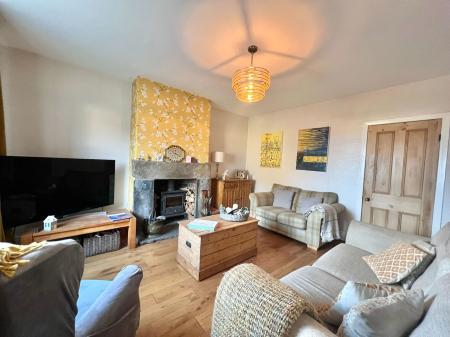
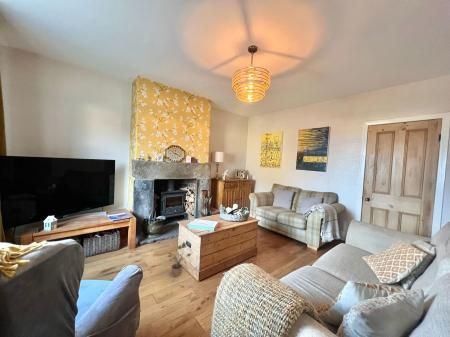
+ potted plant (177, 259)
